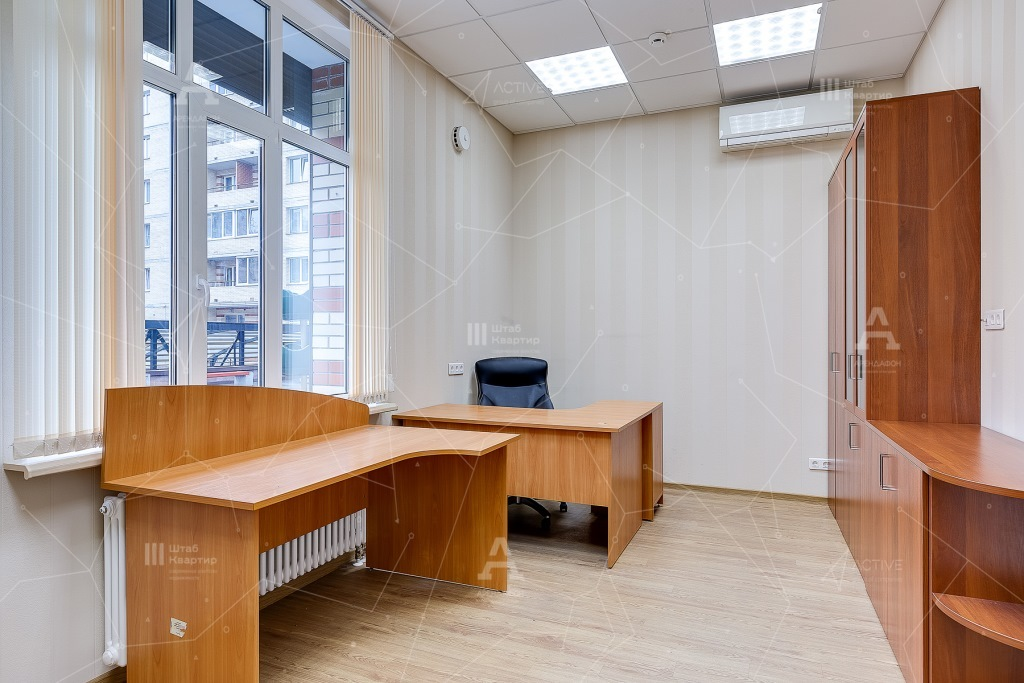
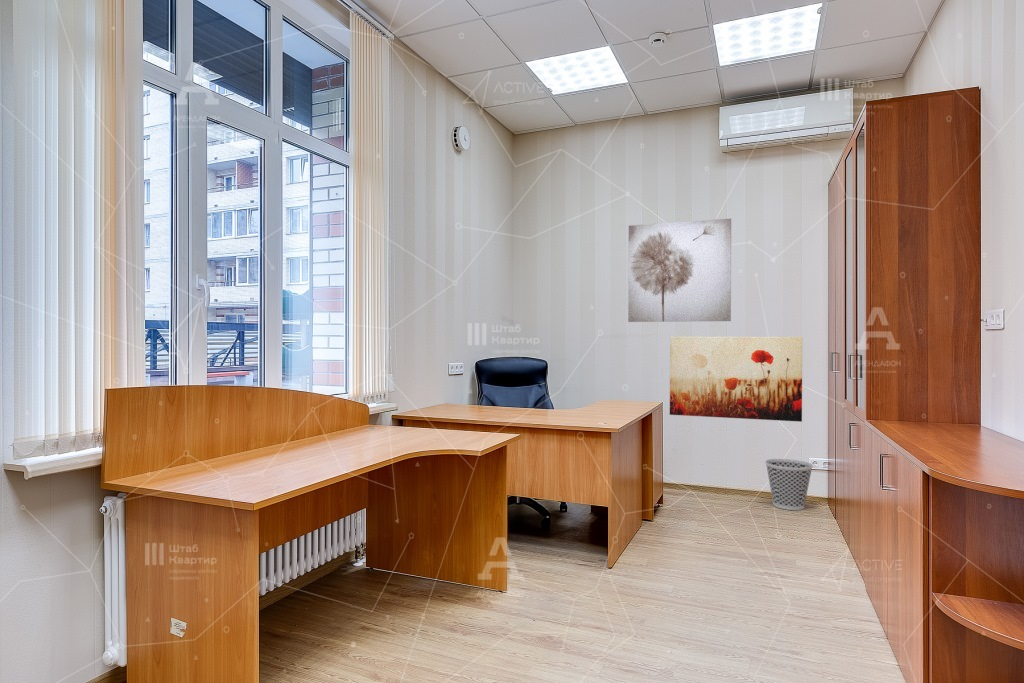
+ wall art (678, 272)
+ wastebasket (788, 484)
+ wall art (733, 377)
